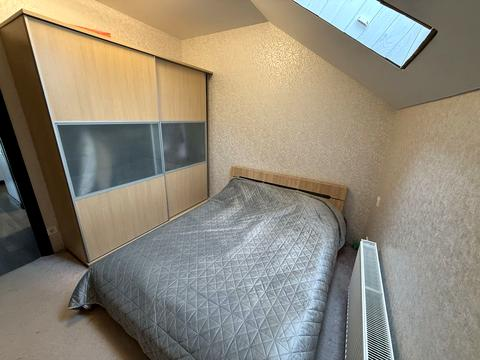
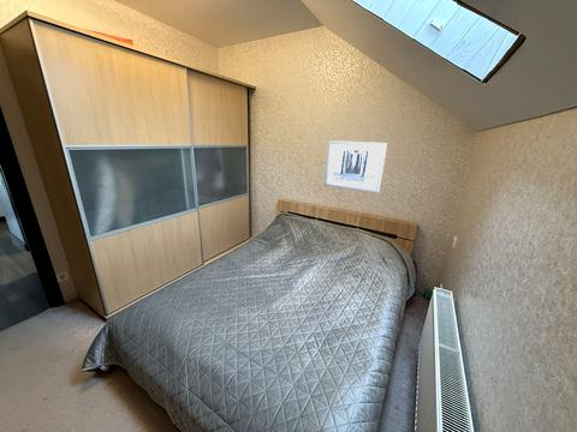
+ wall art (352, 166)
